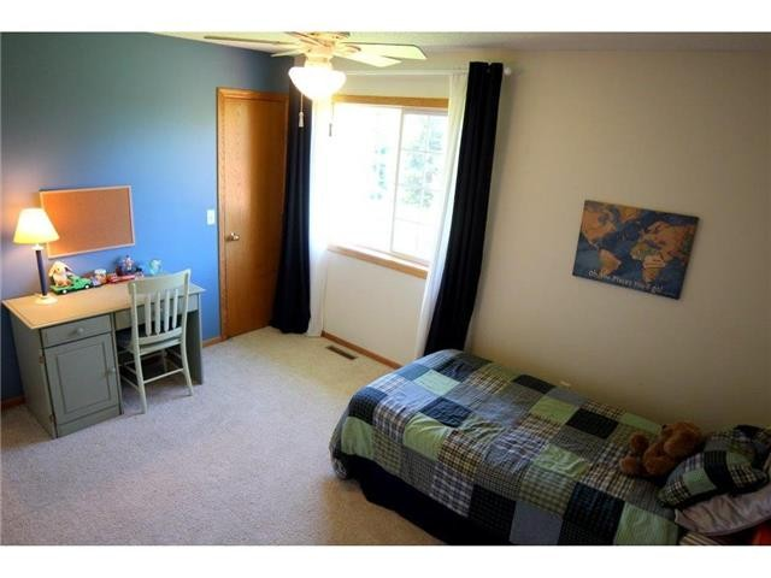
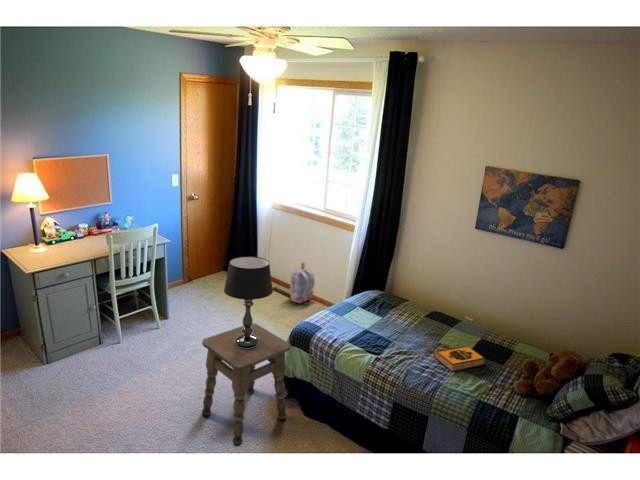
+ table lamp (248, 303)
+ backpack (302, 282)
+ side table (245, 380)
+ hardback book (458, 357)
